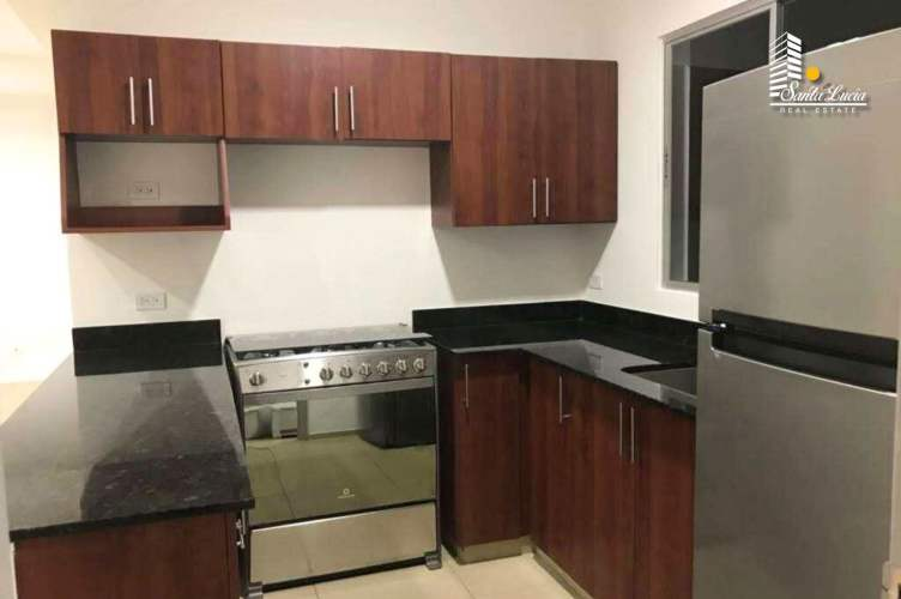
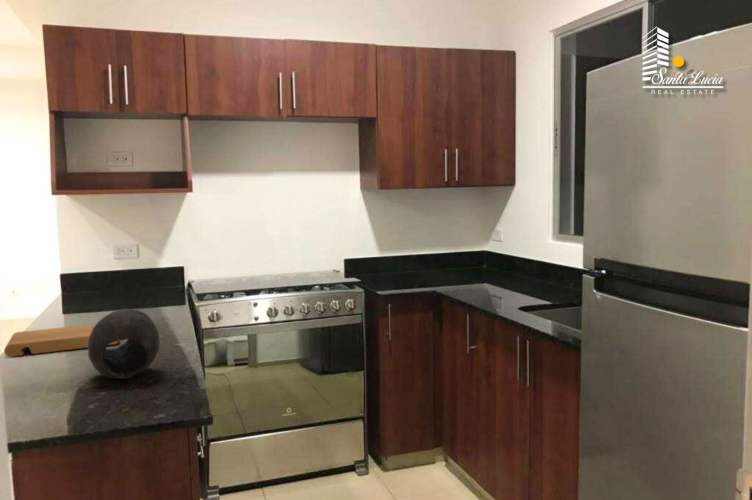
+ cutting board (65, 338)
+ bowl (124, 343)
